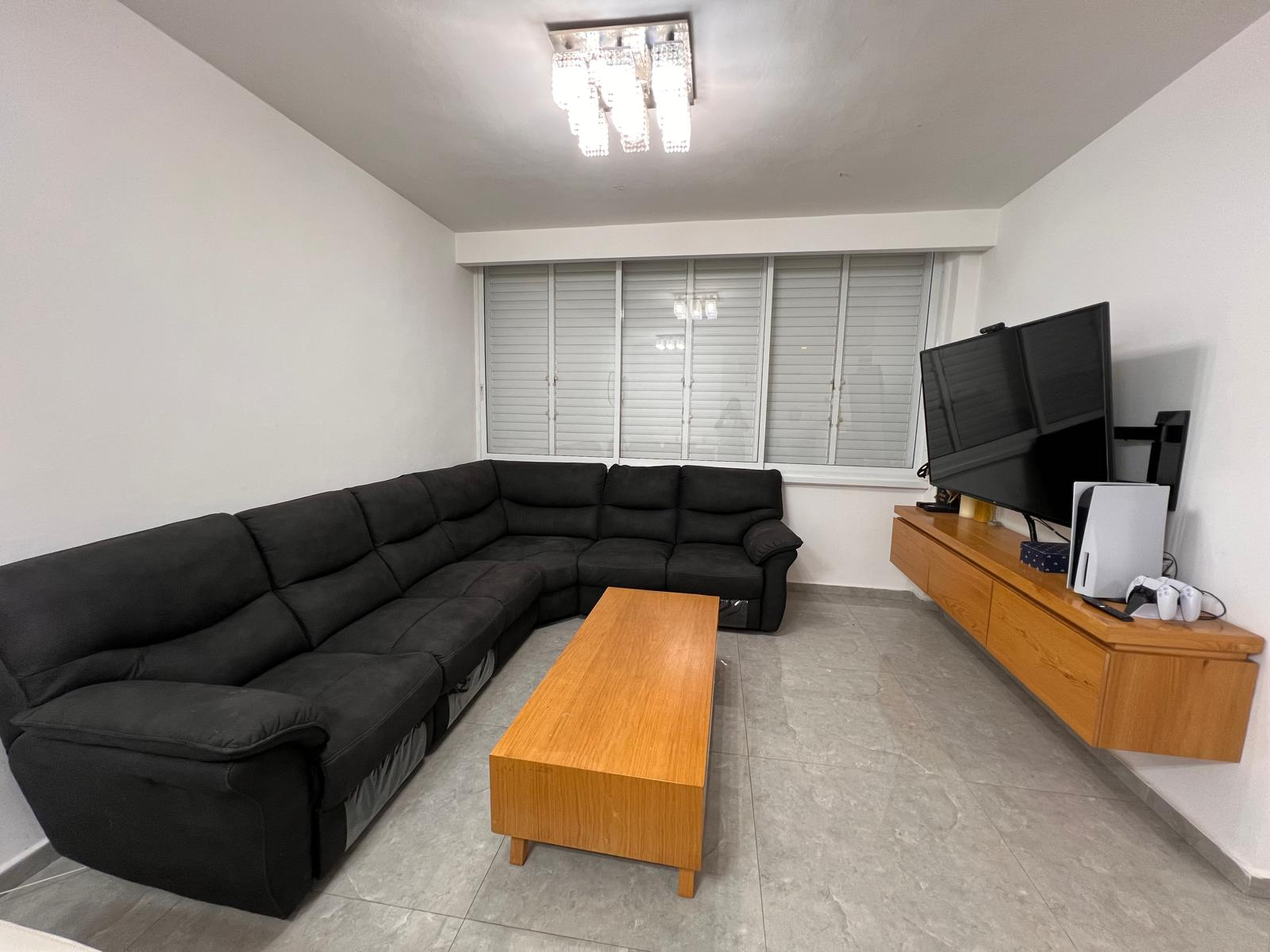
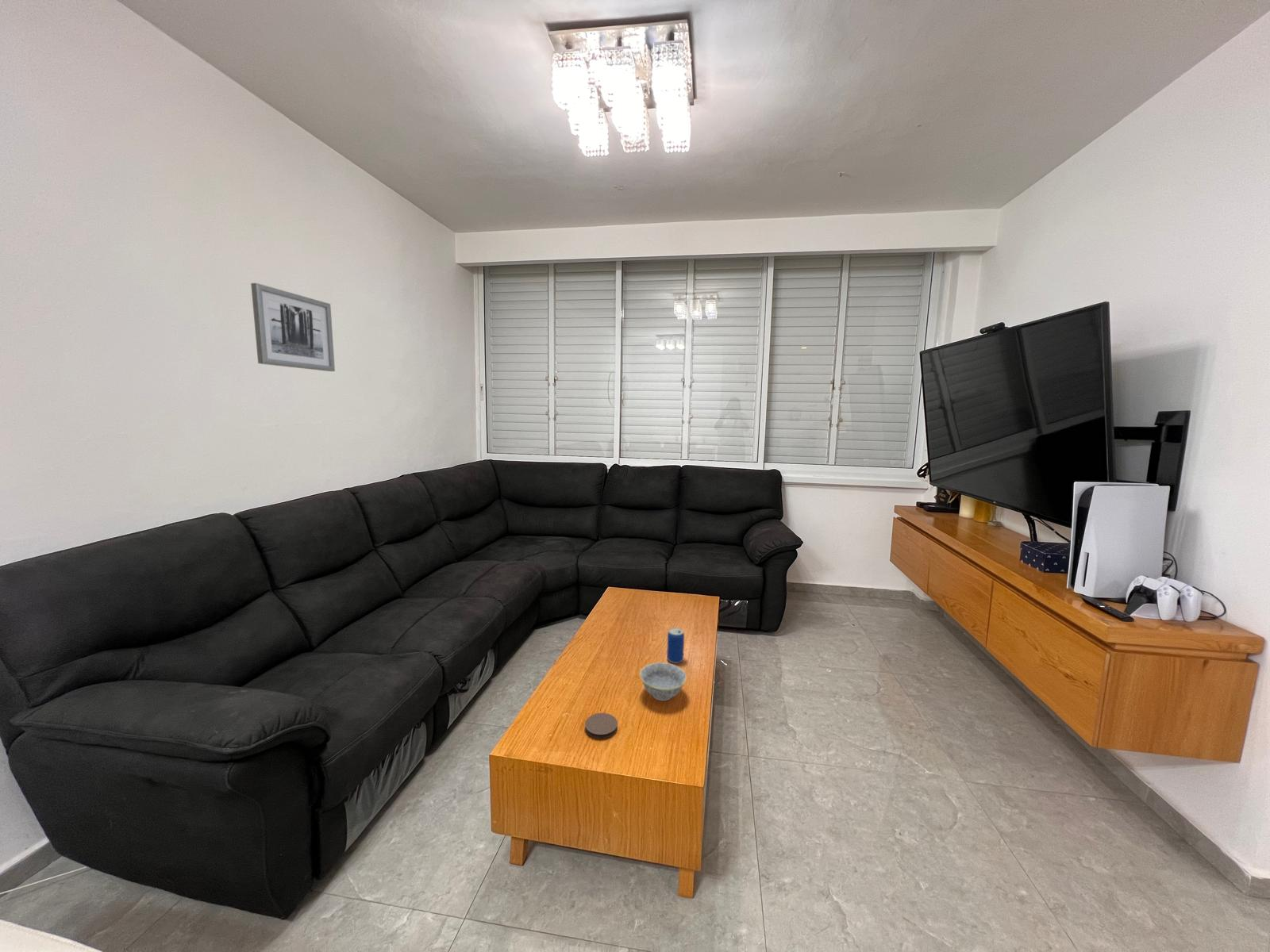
+ coaster (601, 725)
+ beverage can (675, 645)
+ wall art (297, 331)
+ bowl (662, 685)
